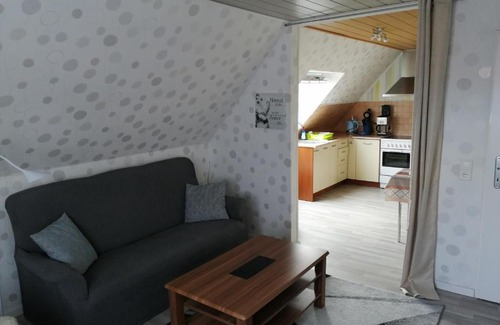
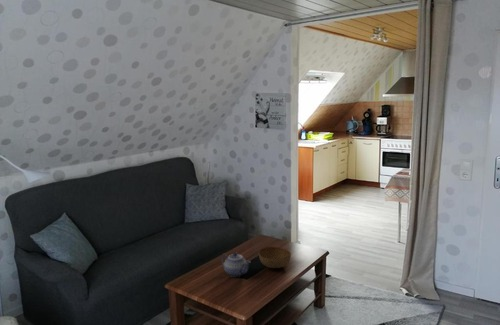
+ teapot (235, 263)
+ bowl (274, 259)
